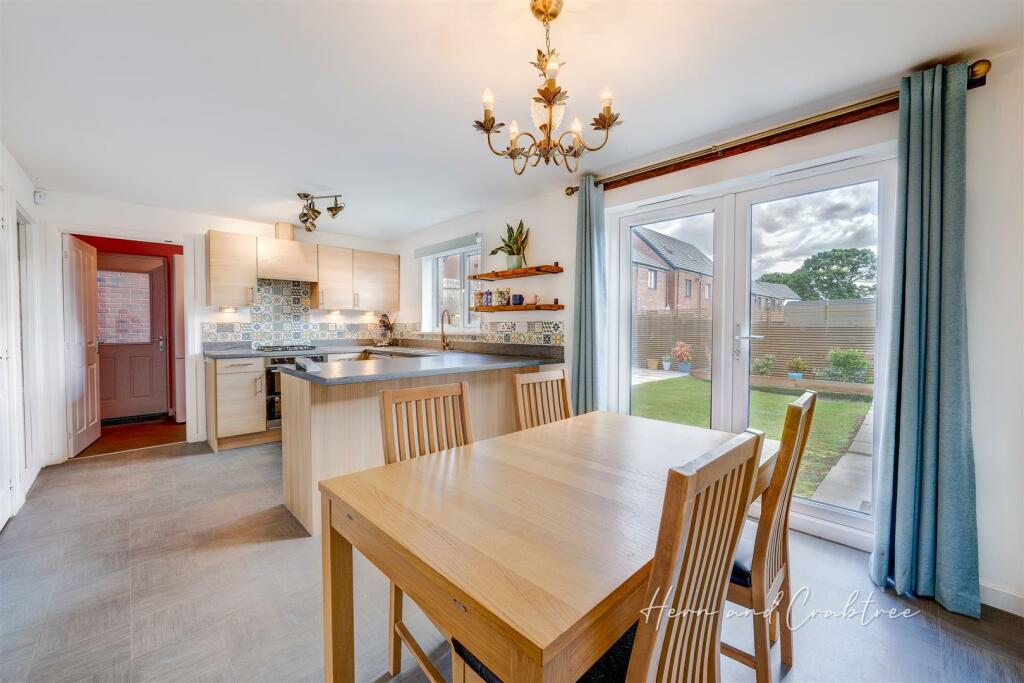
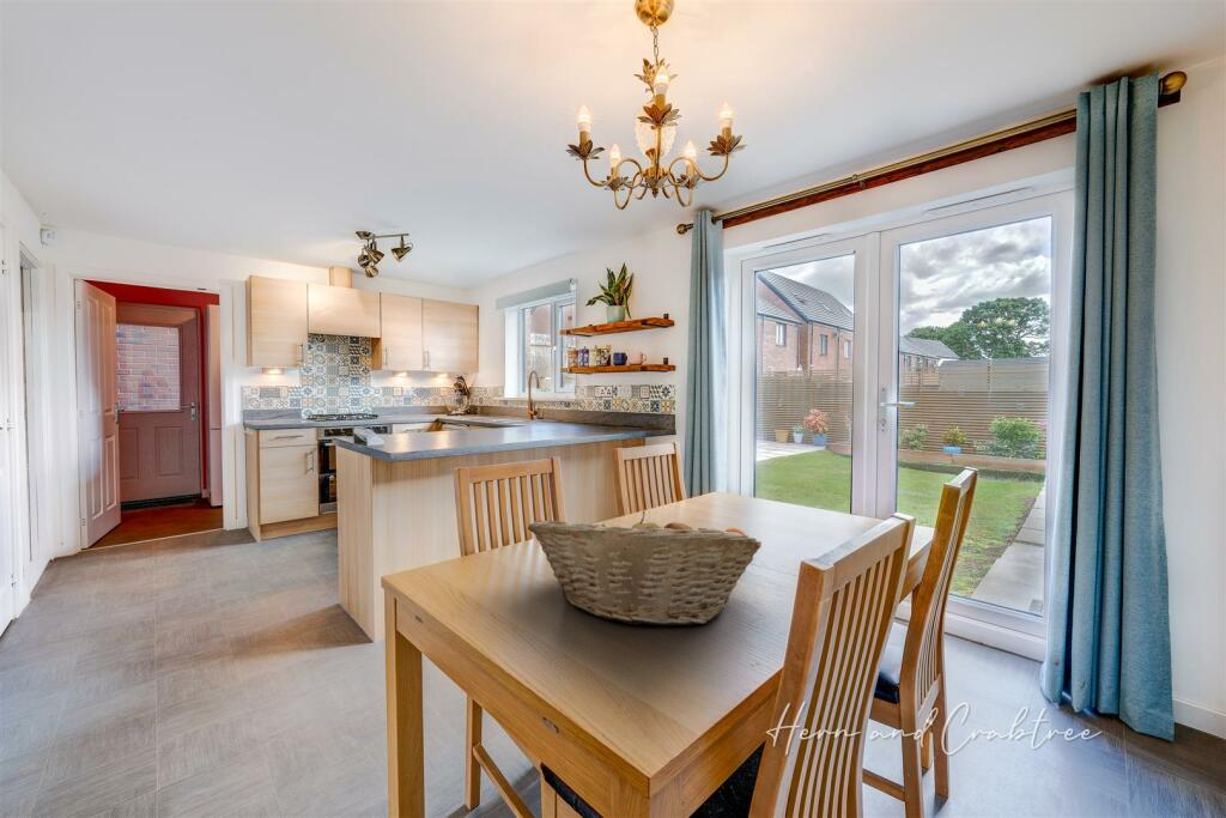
+ fruit basket (641, 553)
